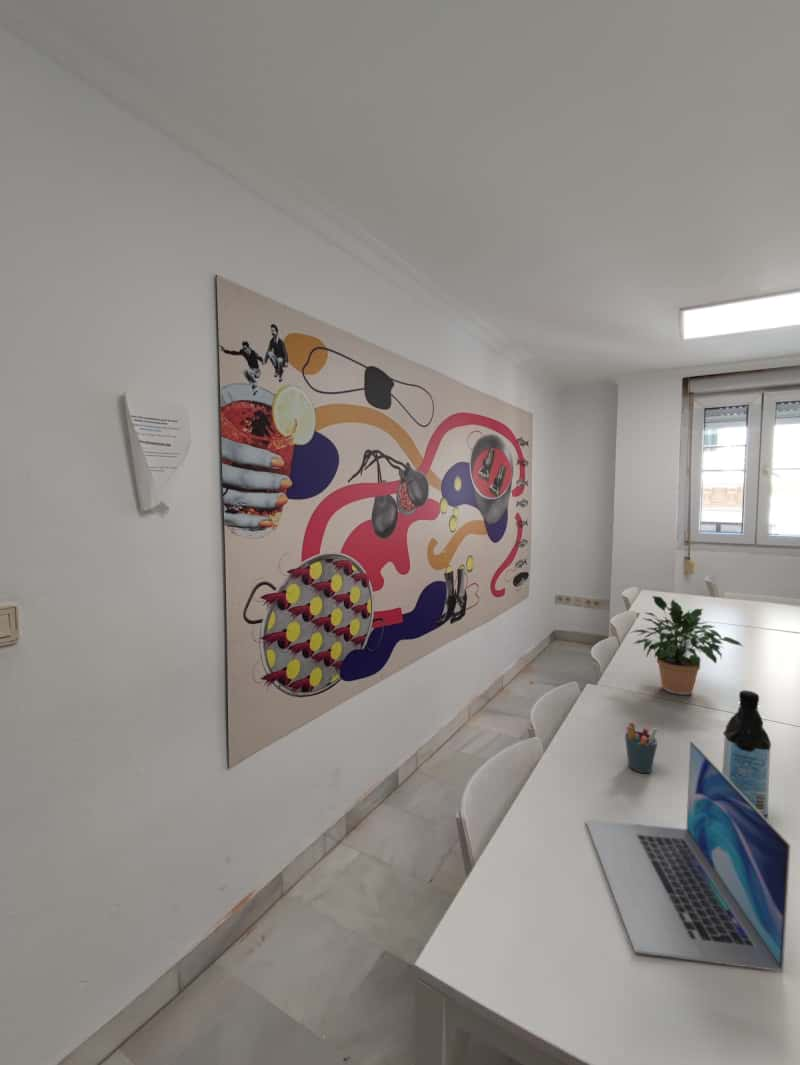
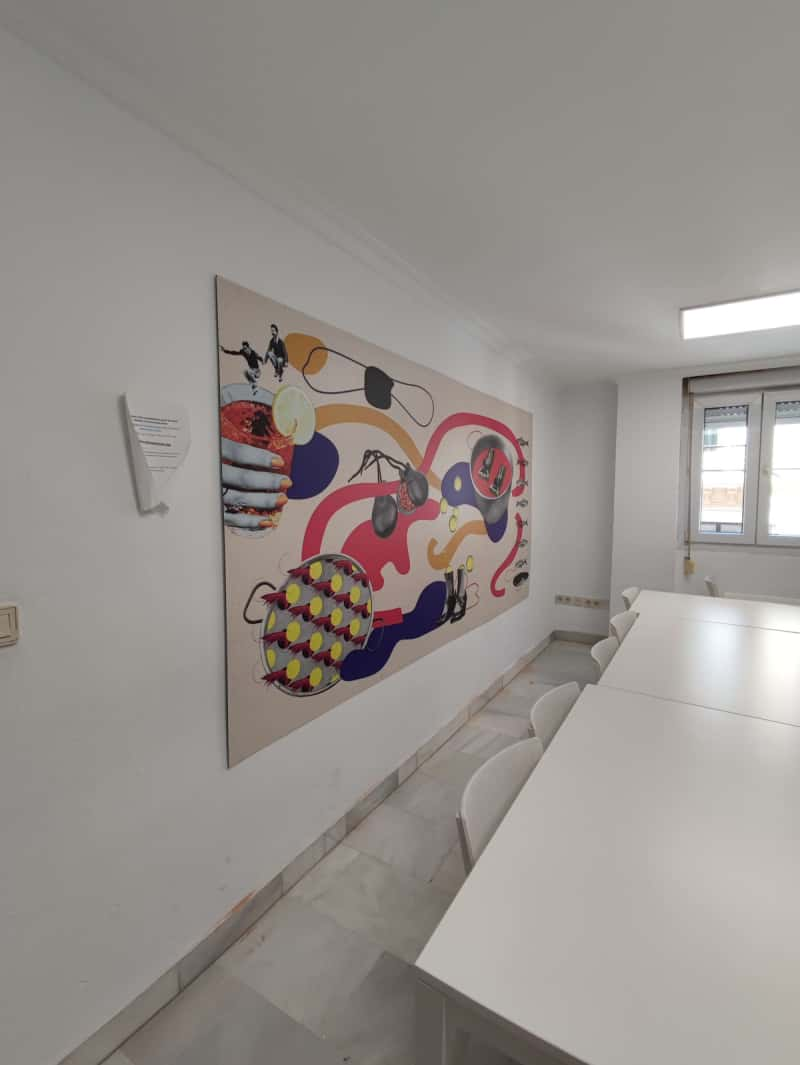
- pen holder (640, 744)
- potted plant (686, 646)
- laptop (667, 830)
- water bottle (746, 752)
